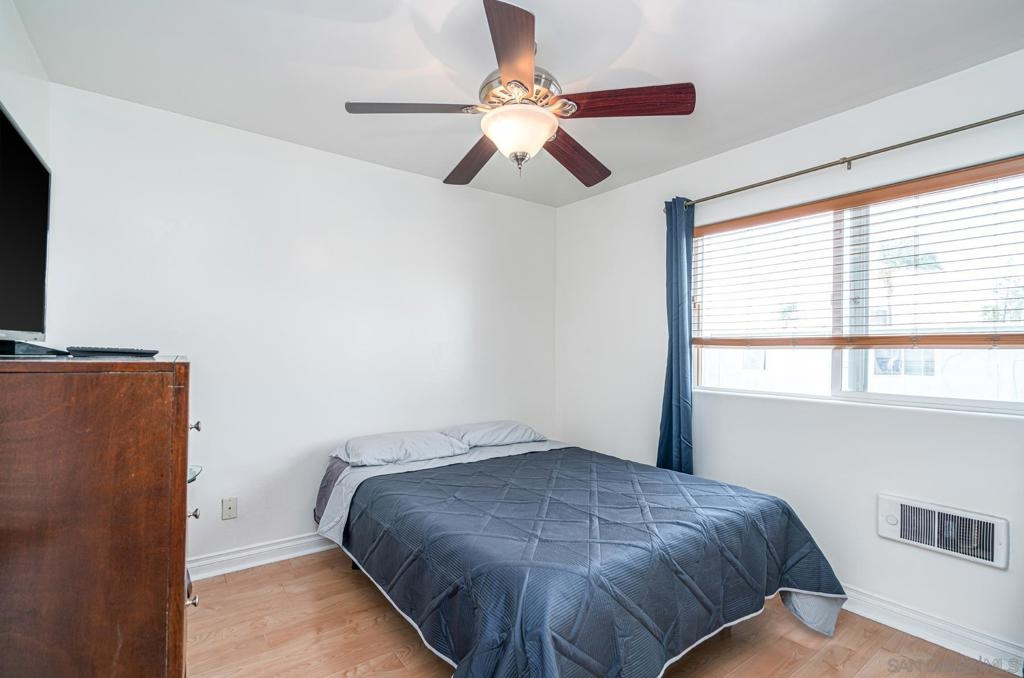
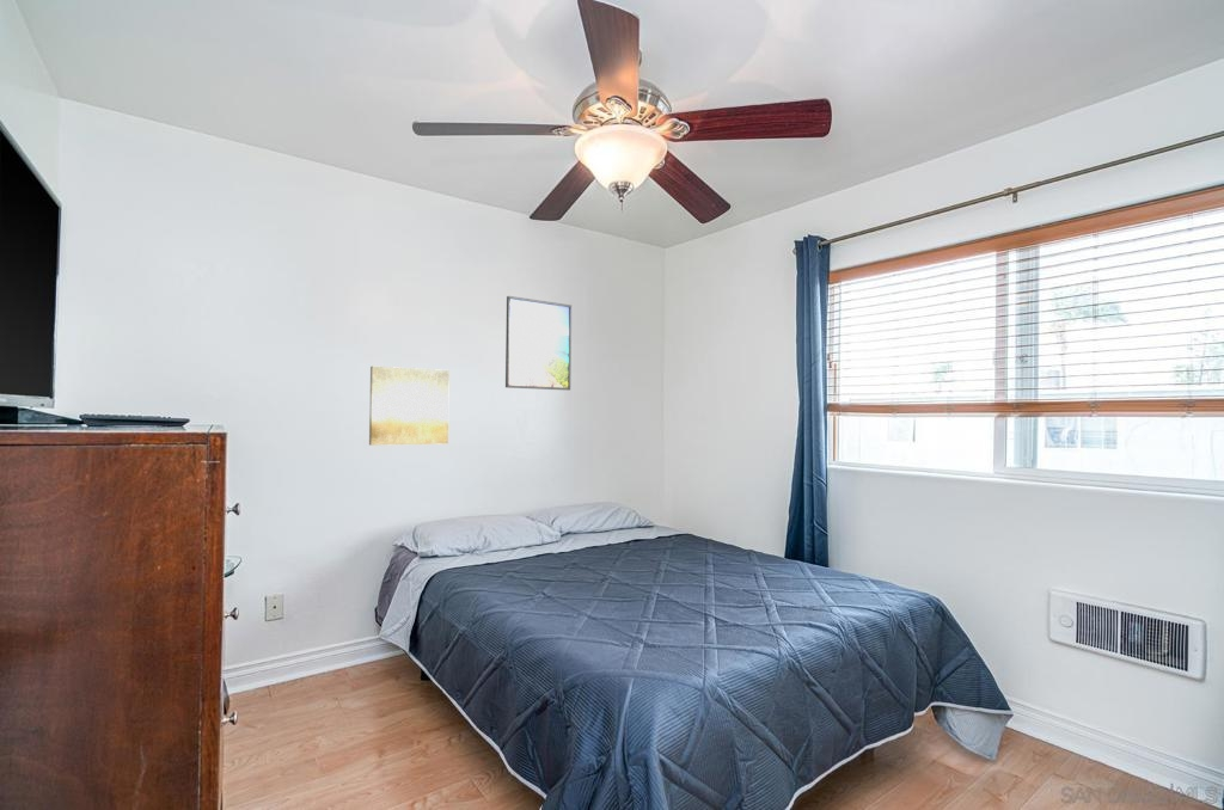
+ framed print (539, 344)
+ wall art (410, 406)
